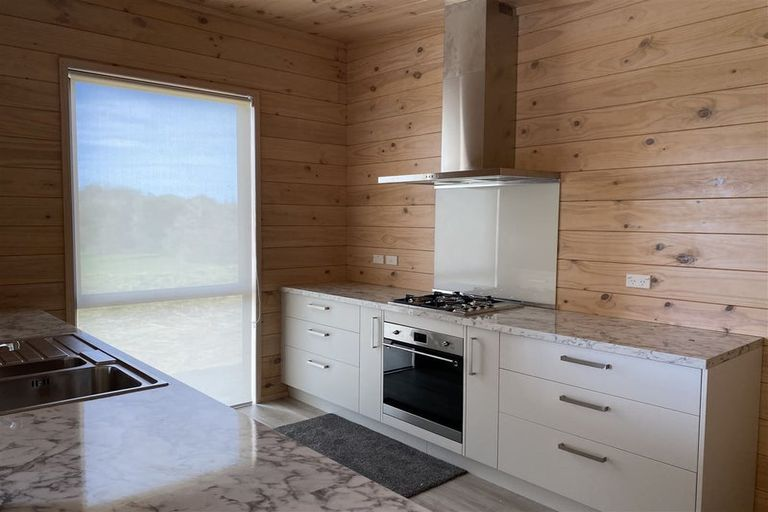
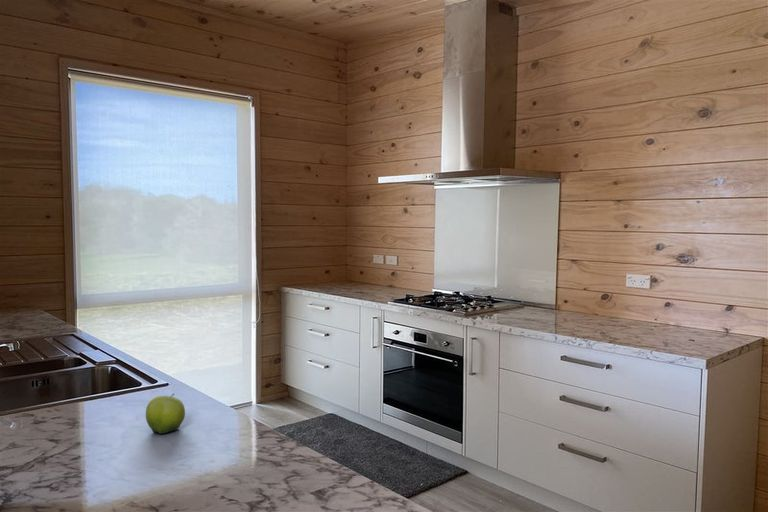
+ fruit (165, 412)
